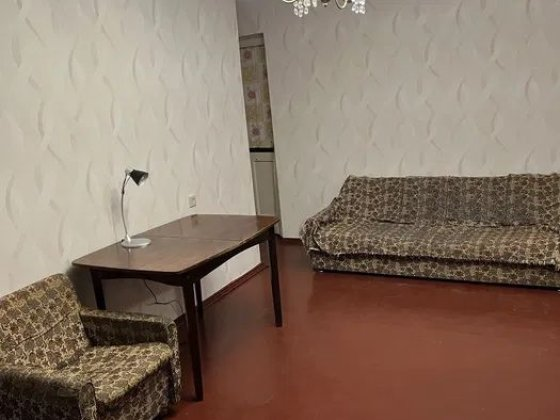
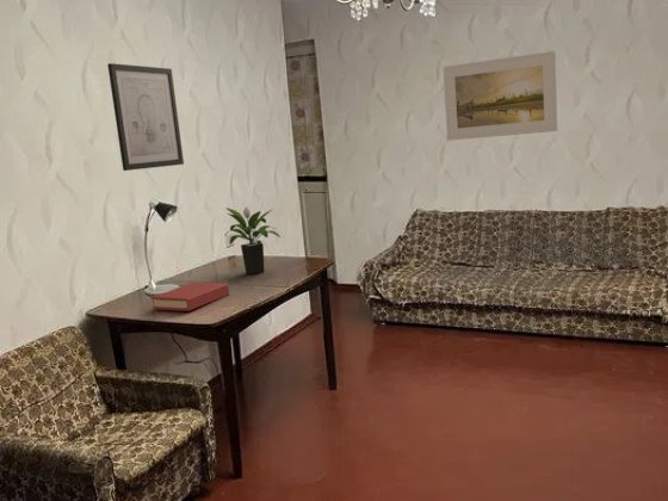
+ wall art (148, 117)
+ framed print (499, 98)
+ hardback book (191, 296)
+ potted plant (252, 240)
